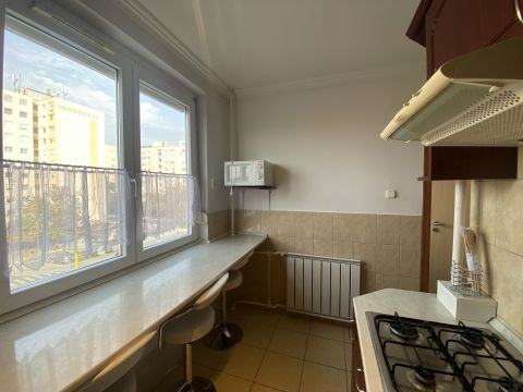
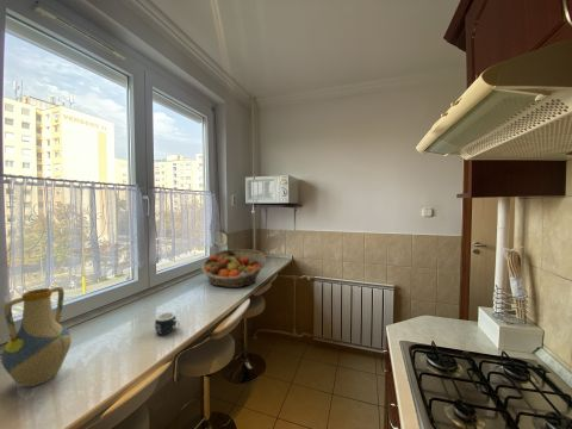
+ fruit basket (234, 267)
+ mug (168, 323)
+ vase (38, 335)
